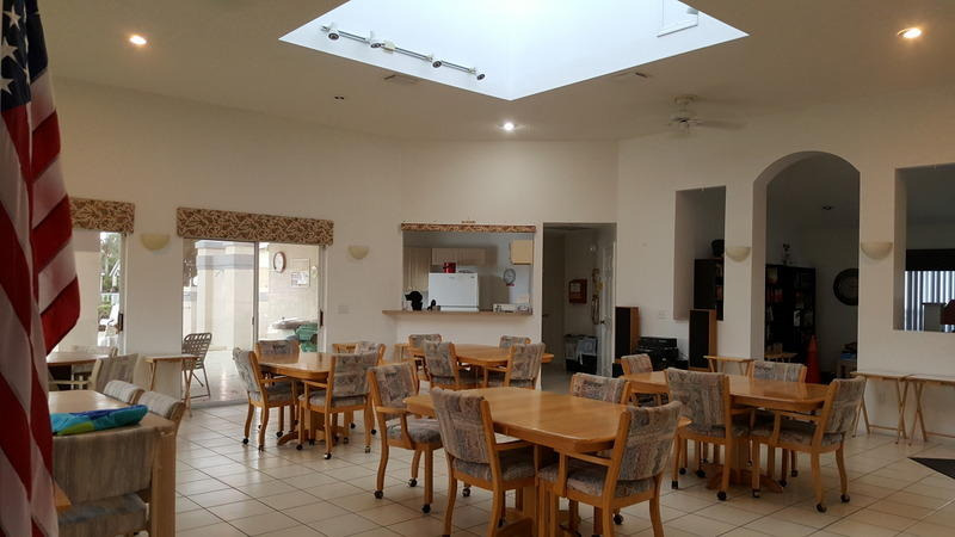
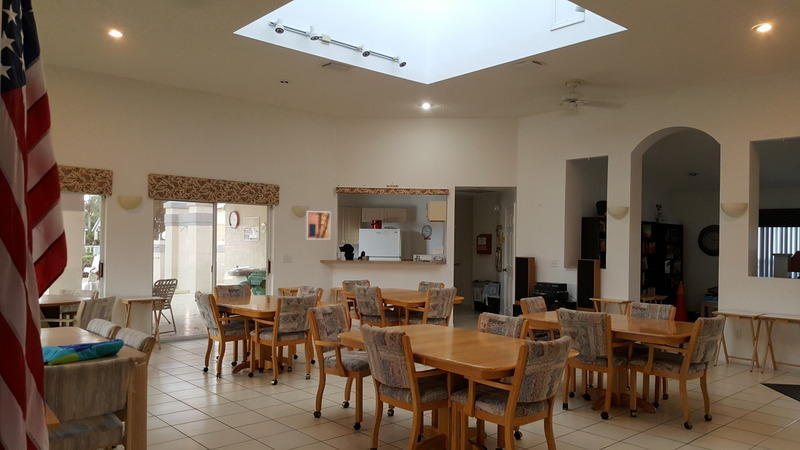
+ wall art (318, 225)
